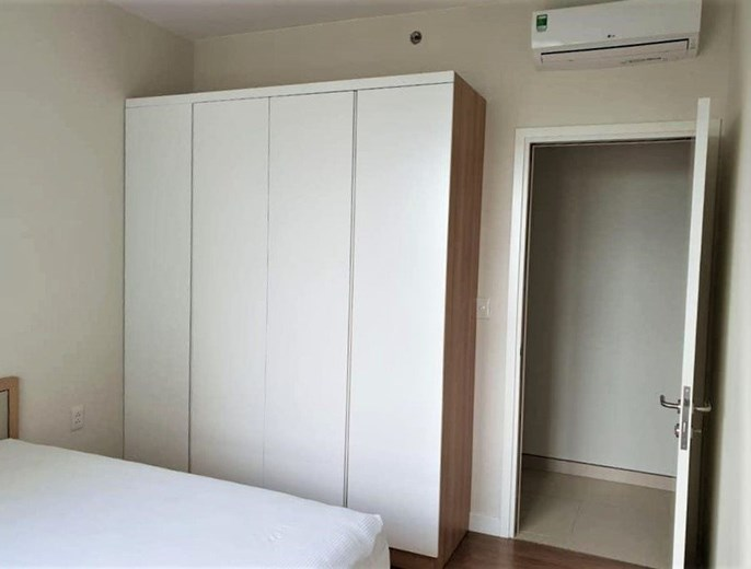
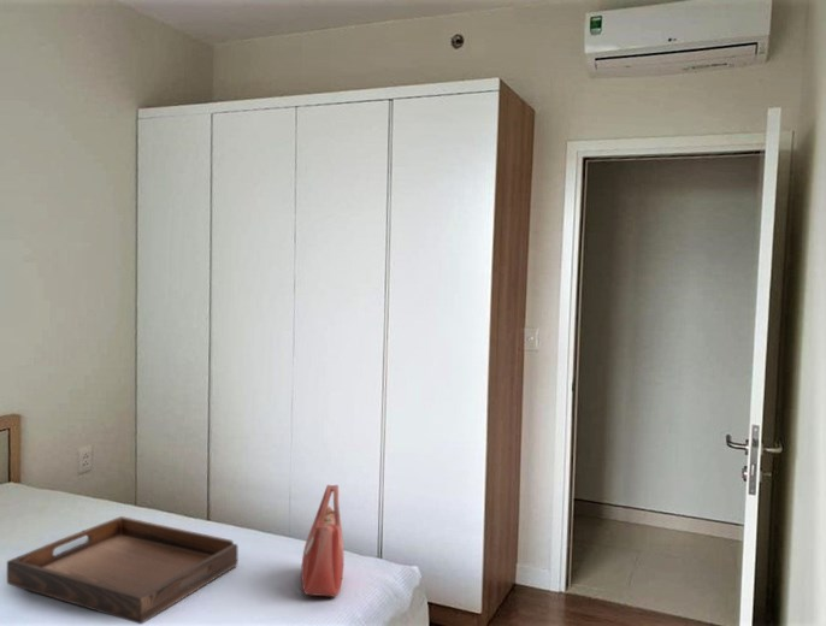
+ serving tray (129, 562)
+ handbag (321, 535)
